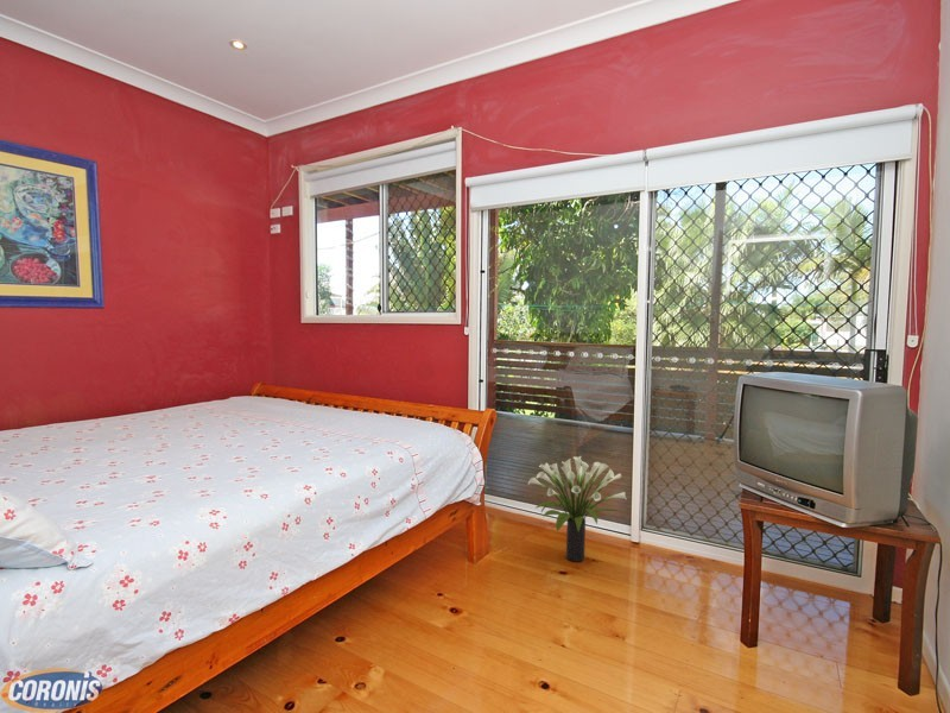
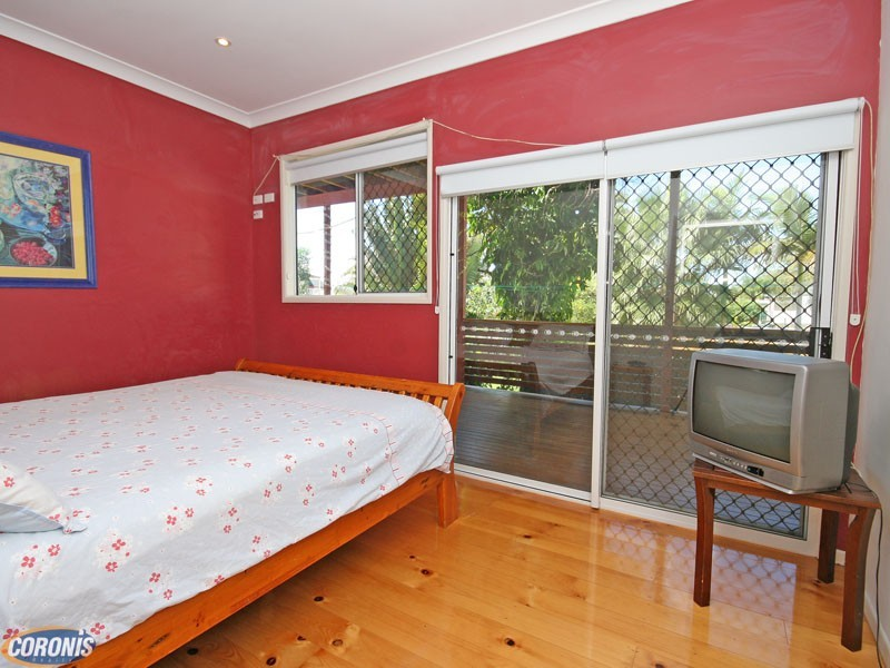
- potted plant (580, 507)
